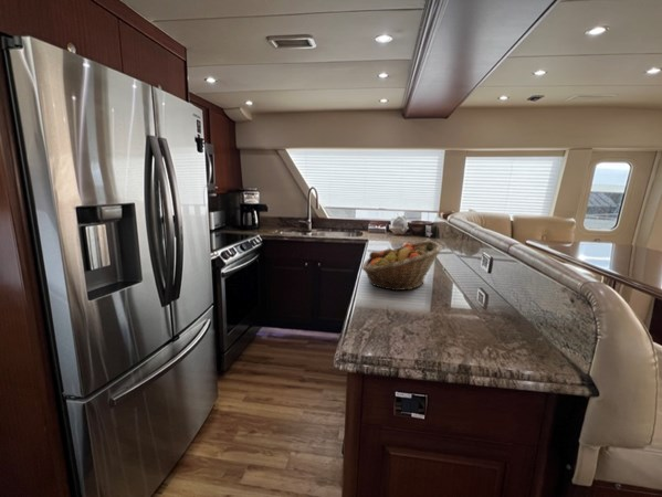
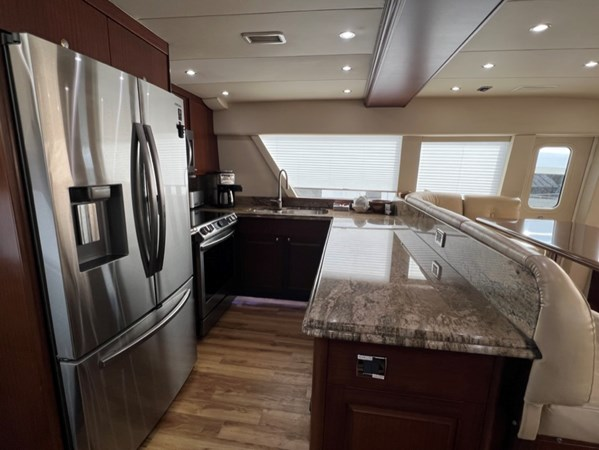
- fruit basket (400, 262)
